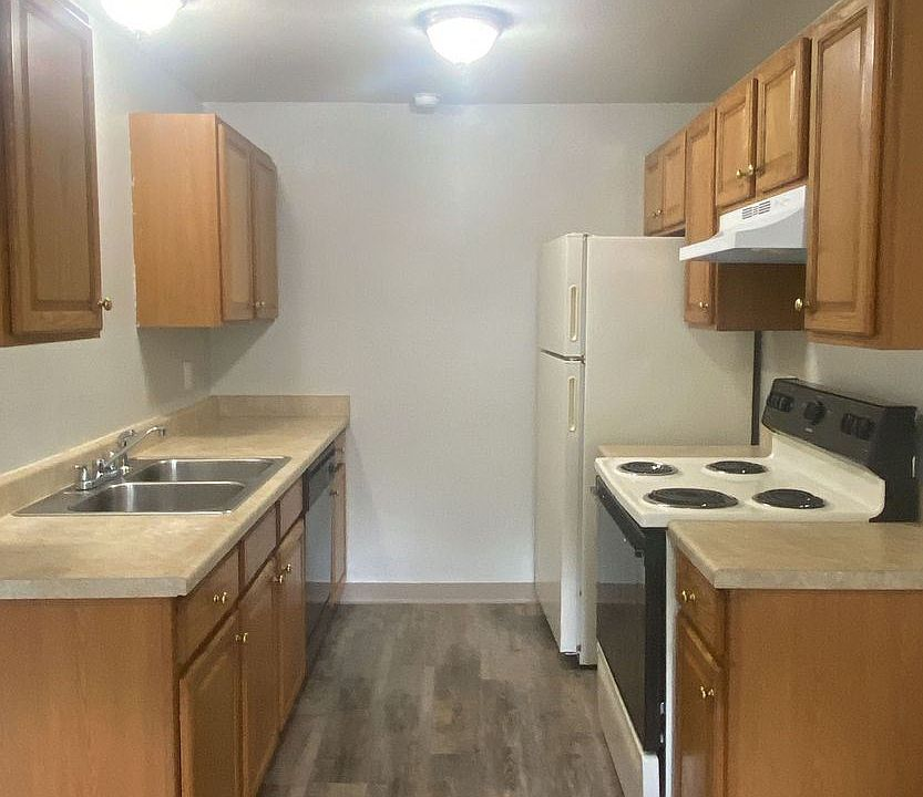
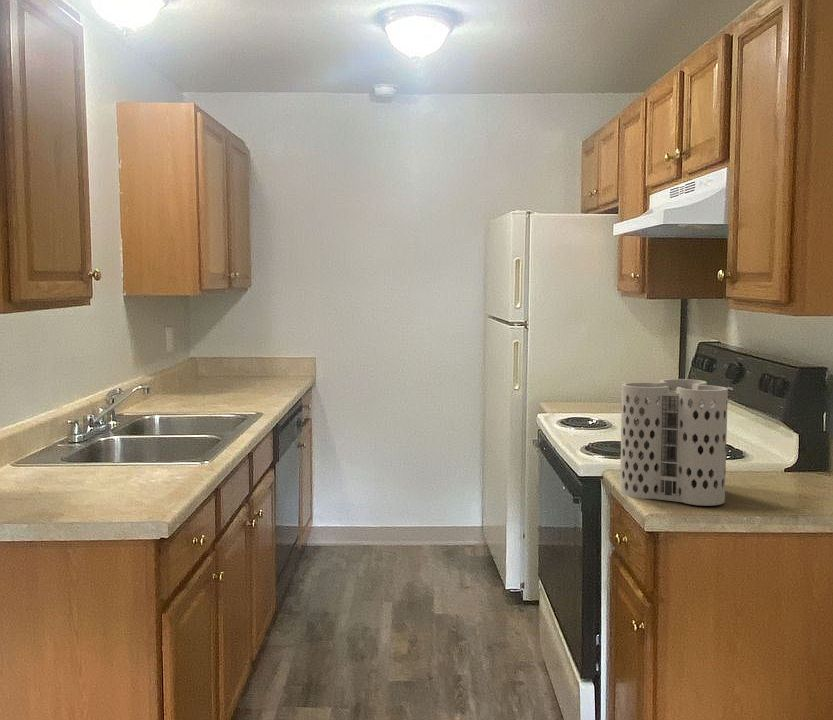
+ utensil holder (681, 440)
